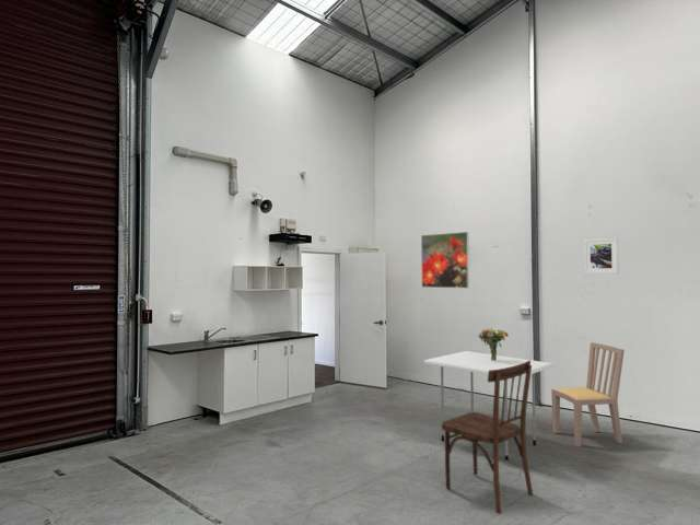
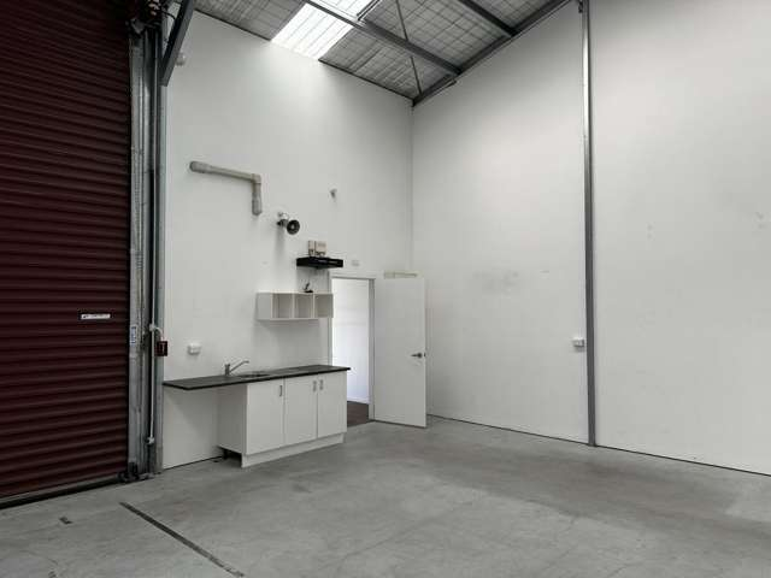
- dining chair (485, 425)
- bouquet (492, 343)
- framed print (444, 260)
- dining chair (586, 392)
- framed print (600, 256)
- dining table (472, 401)
